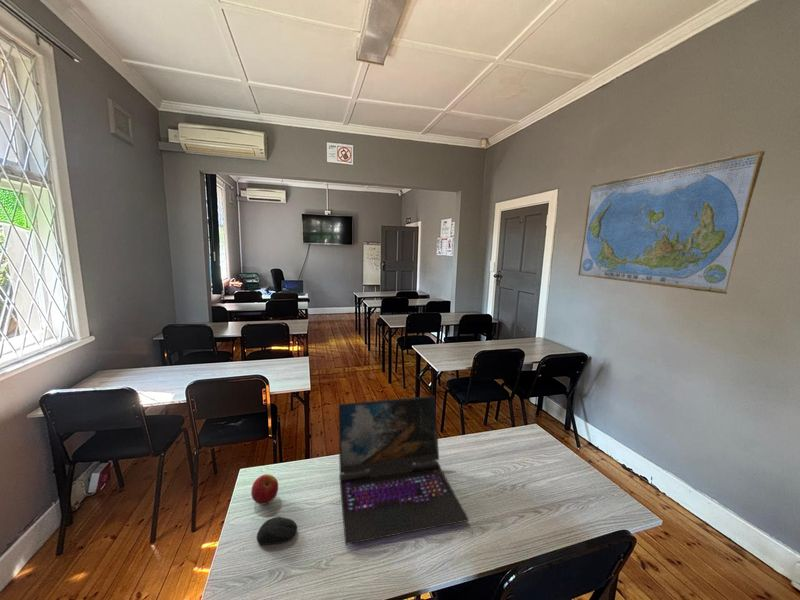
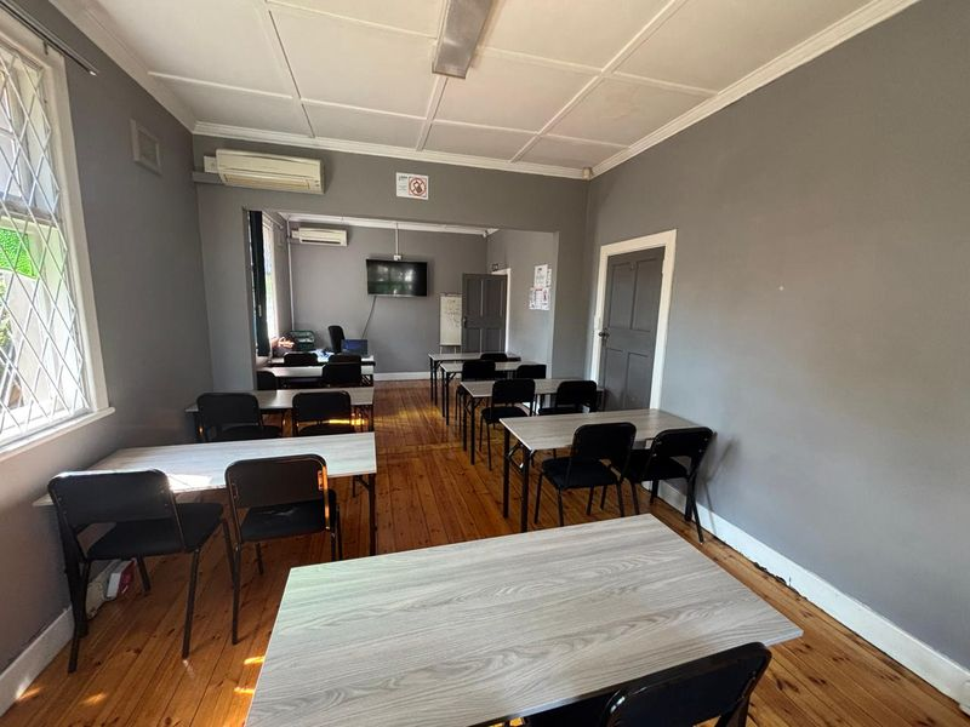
- world map (647, 228)
- computer mouse (277, 529)
- apple (265, 489)
- laptop (397, 458)
